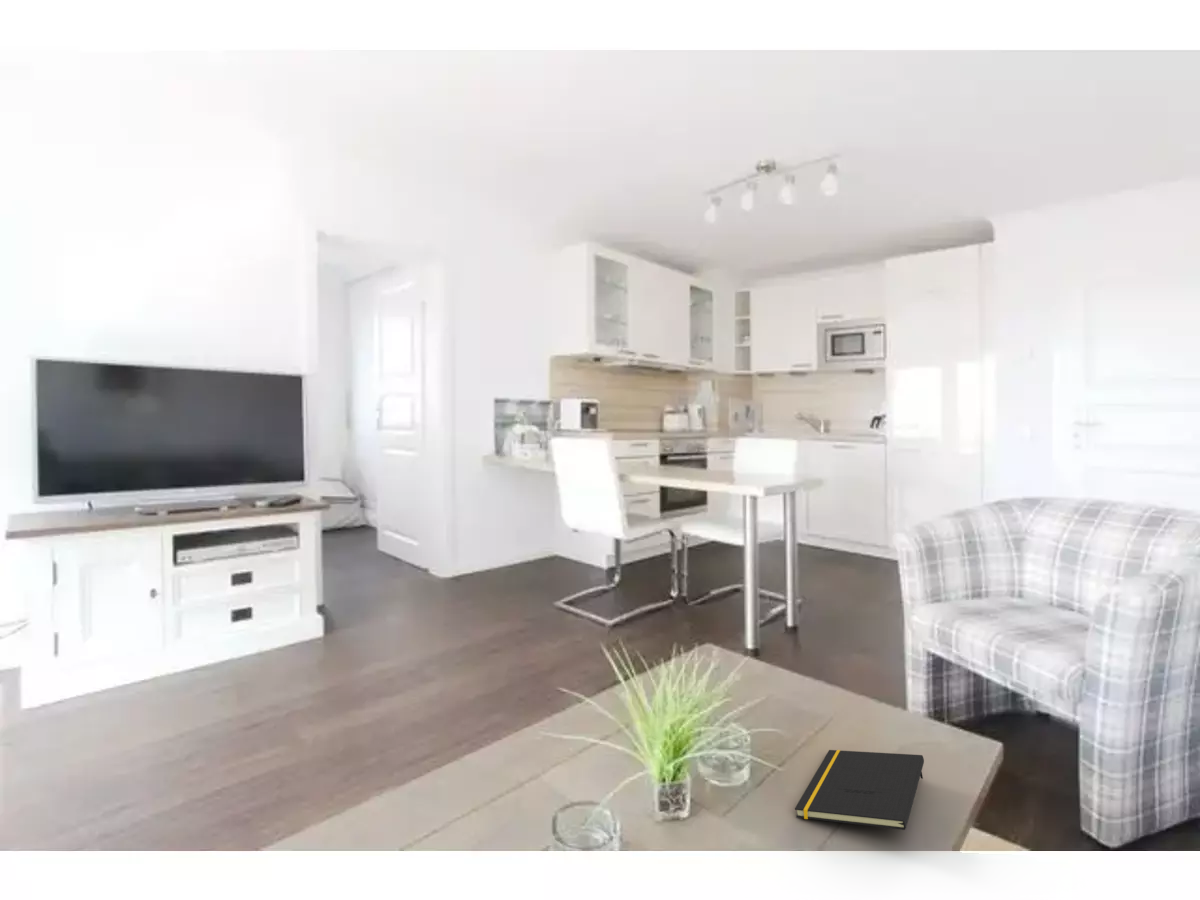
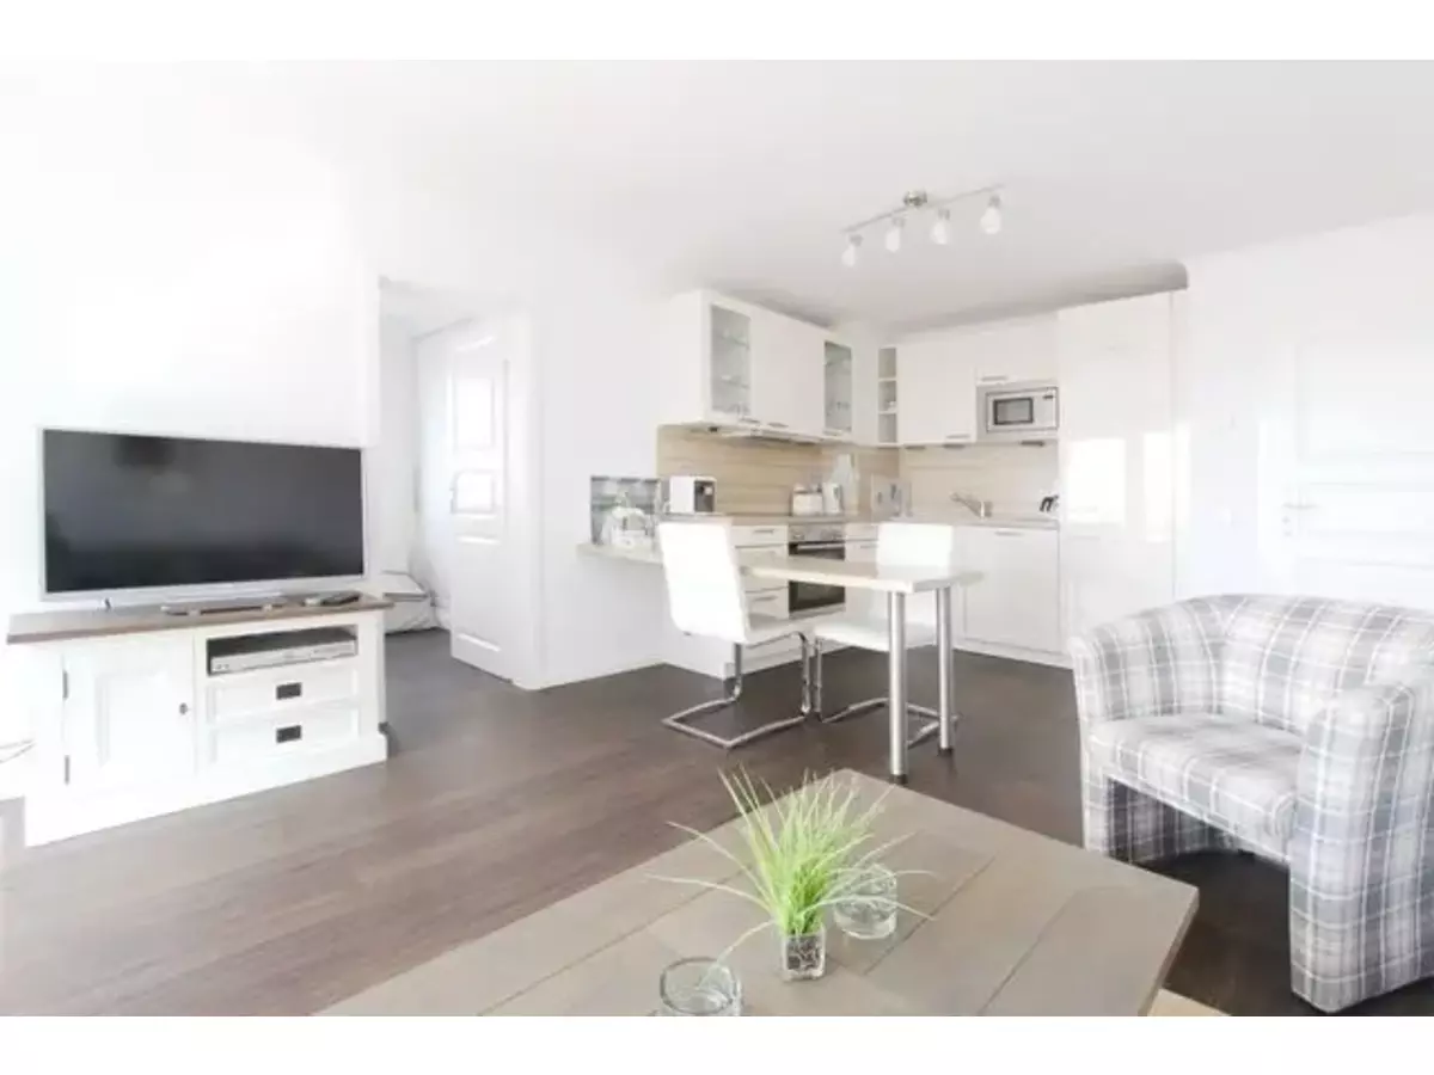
- notepad (862, 784)
